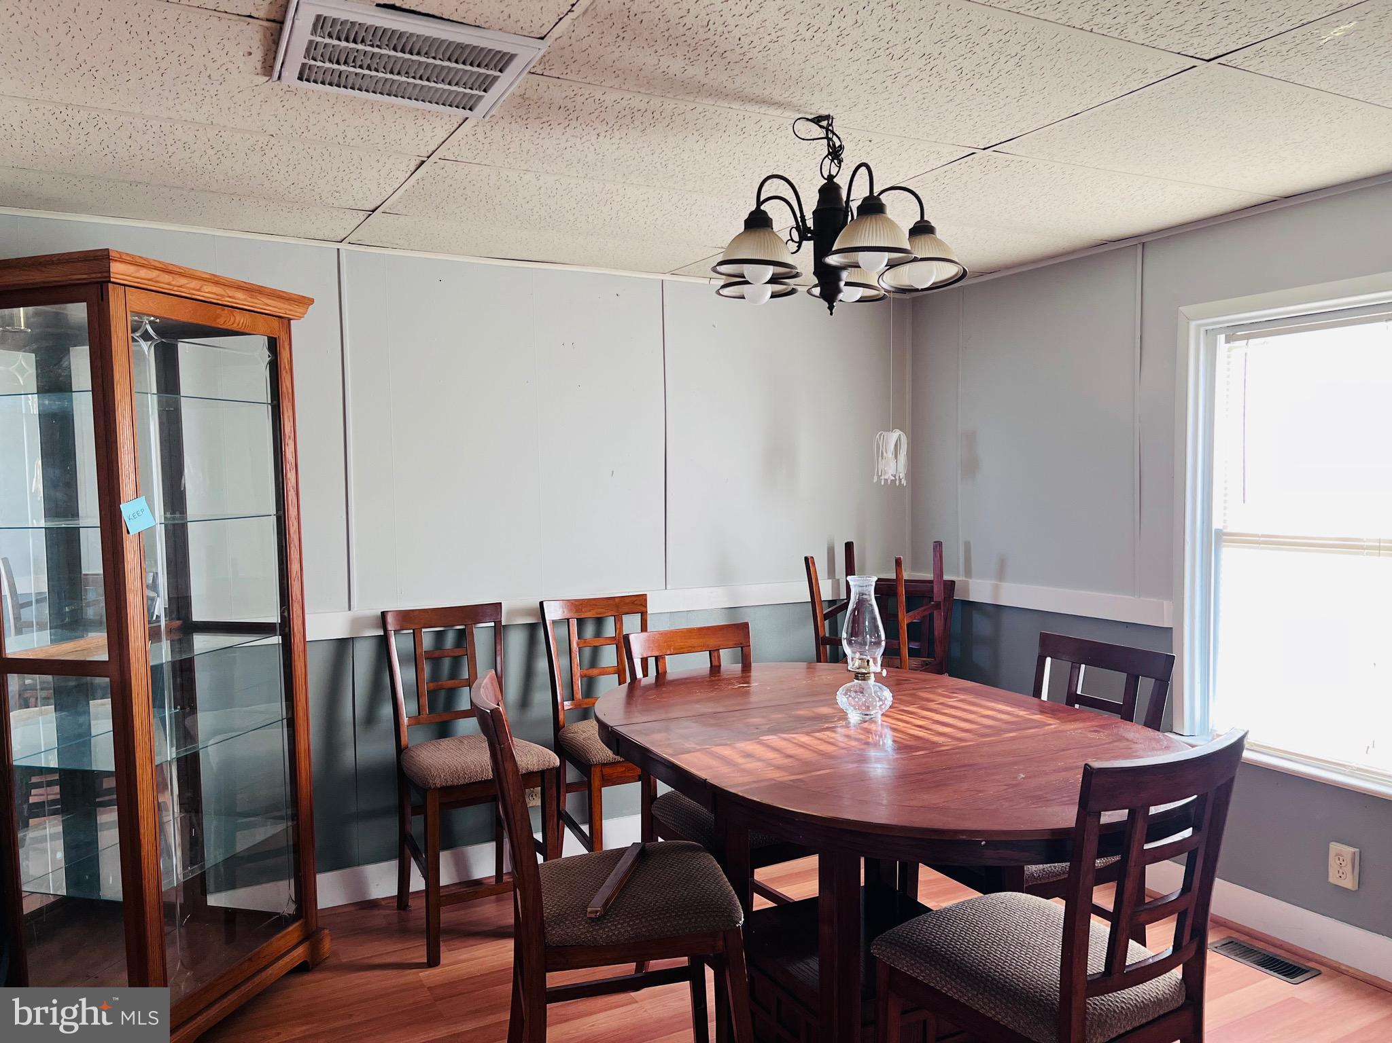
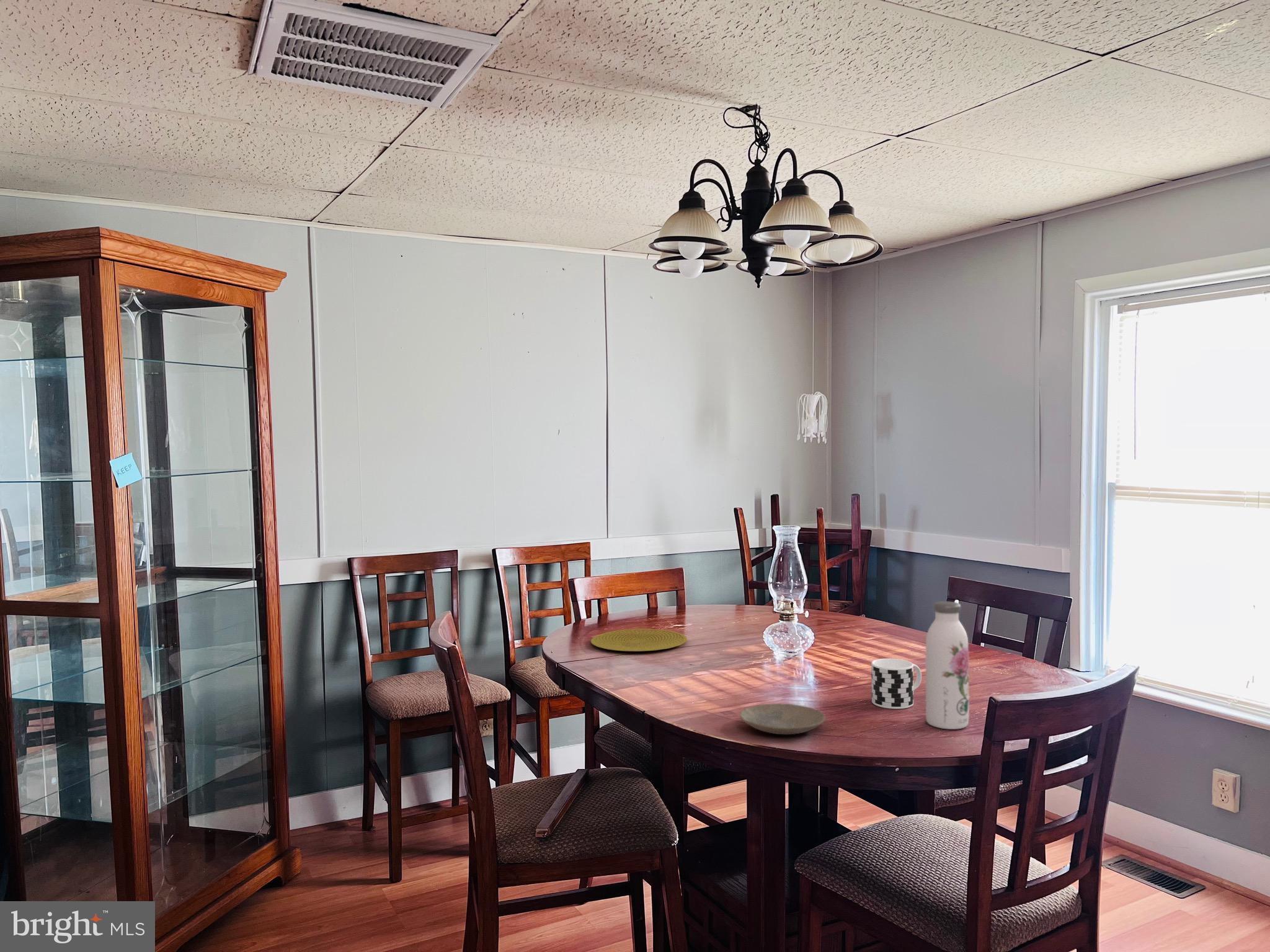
+ plate (782, 721)
+ plate (639, 641)
+ water bottle (947, 663)
+ cup (898, 682)
